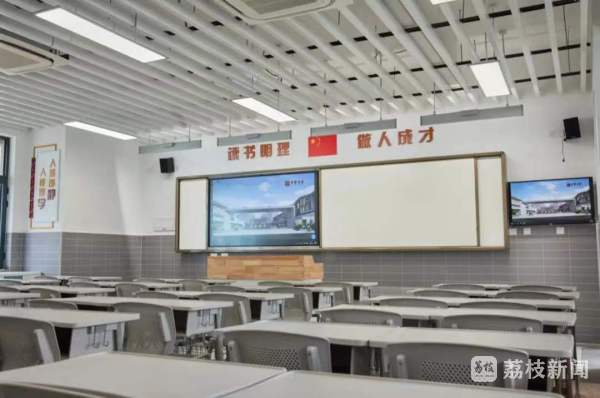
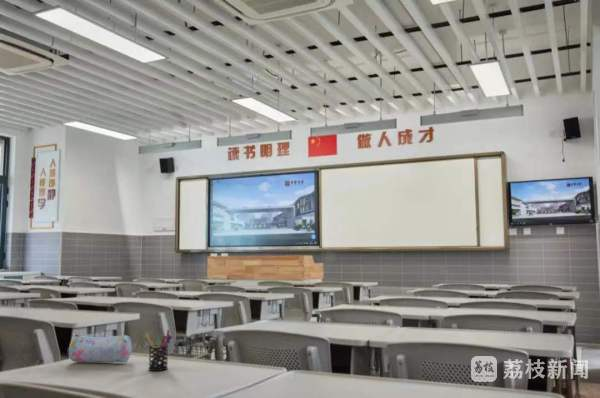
+ pencil case (100, 348)
+ pen holder (159, 348)
